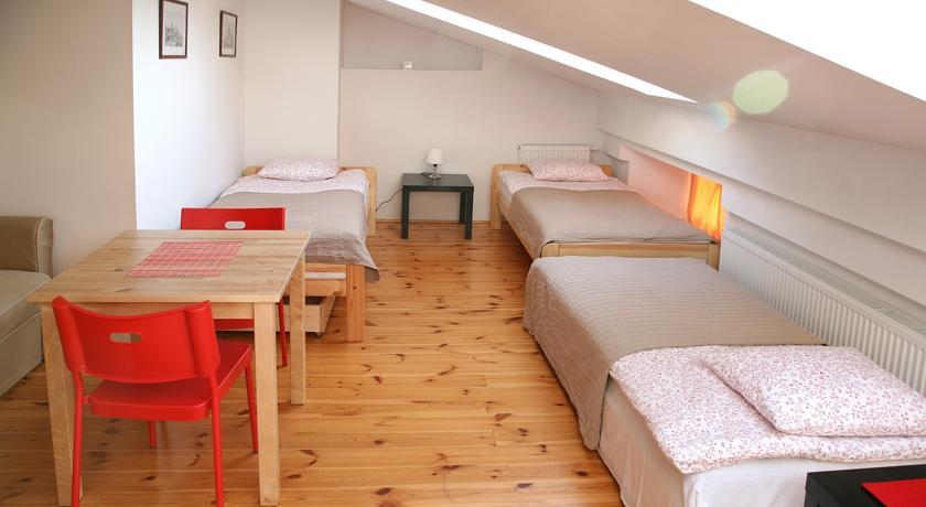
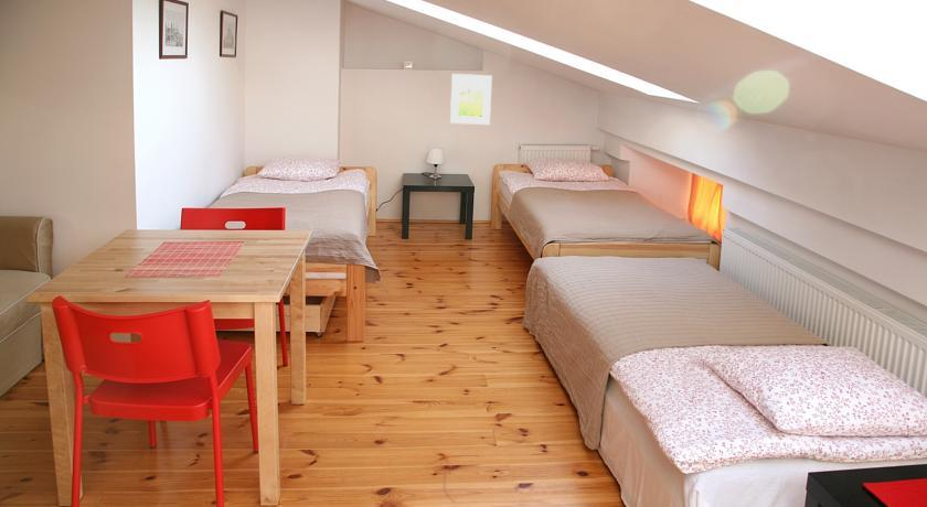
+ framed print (470, 99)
